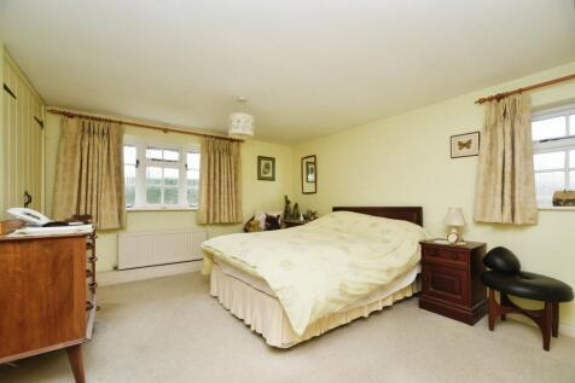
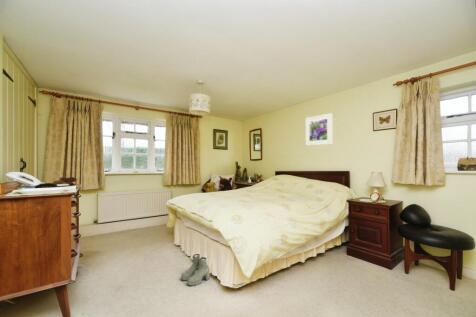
+ boots (195, 268)
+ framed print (318, 130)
